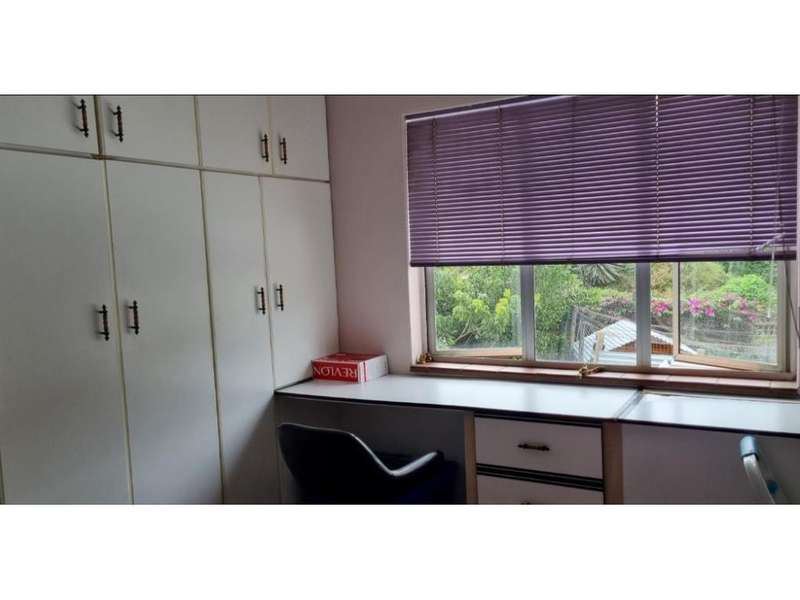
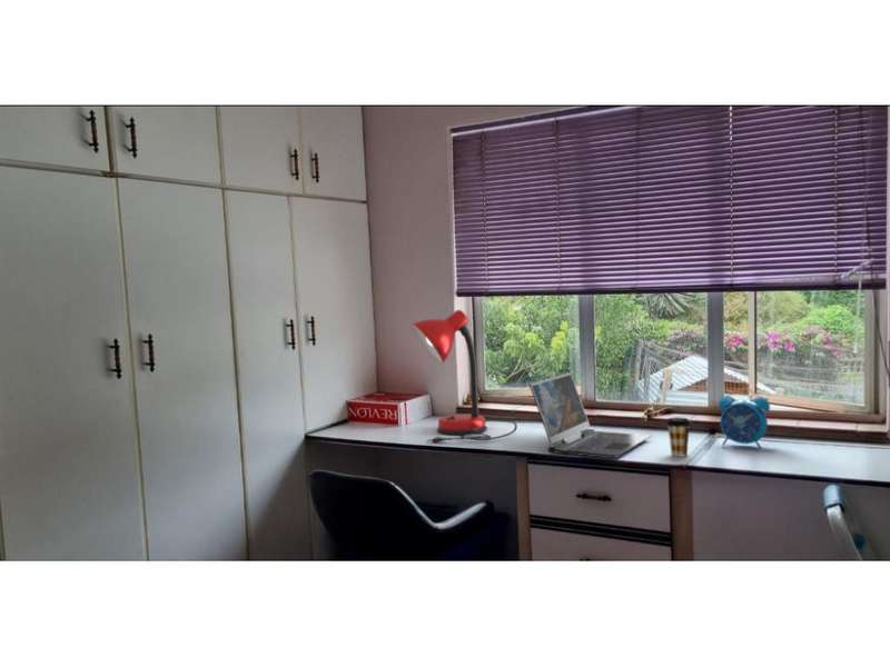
+ desk lamp (471, 372)
+ coffee cup (679, 437)
+ laptop (585, 414)
+ alarm clock (743, 417)
